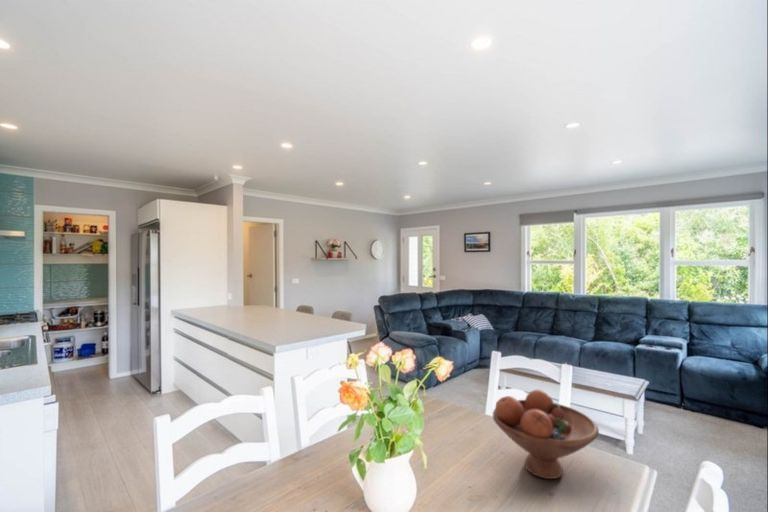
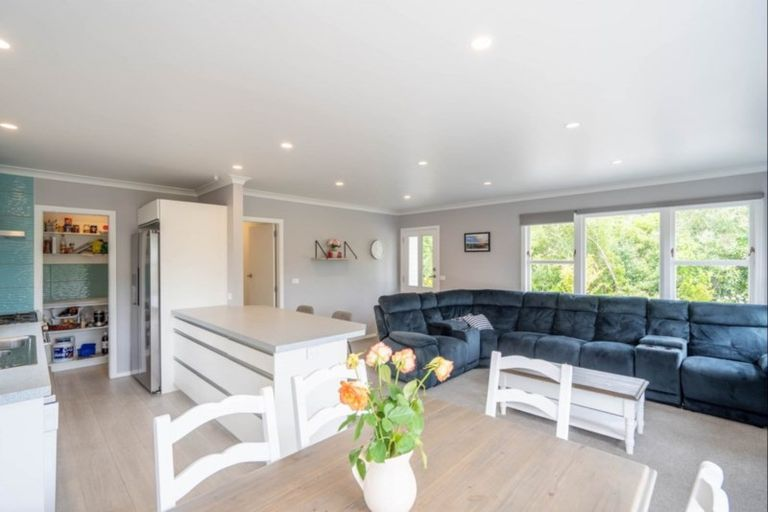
- fruit bowl (543, 433)
